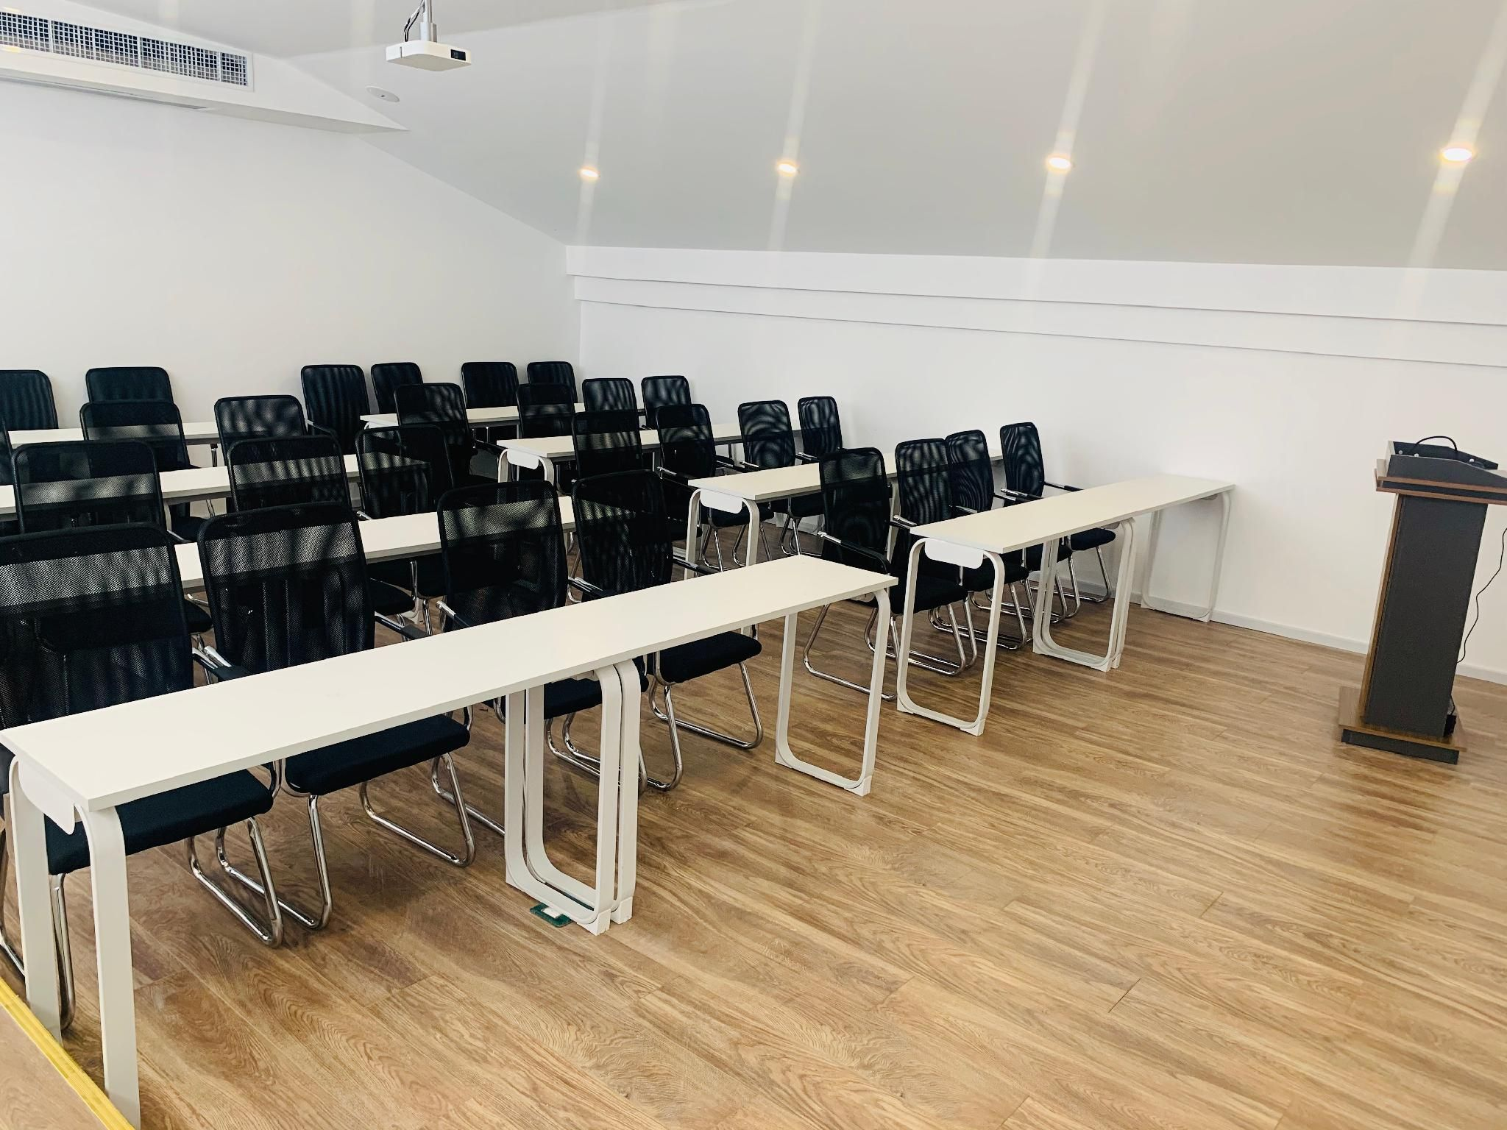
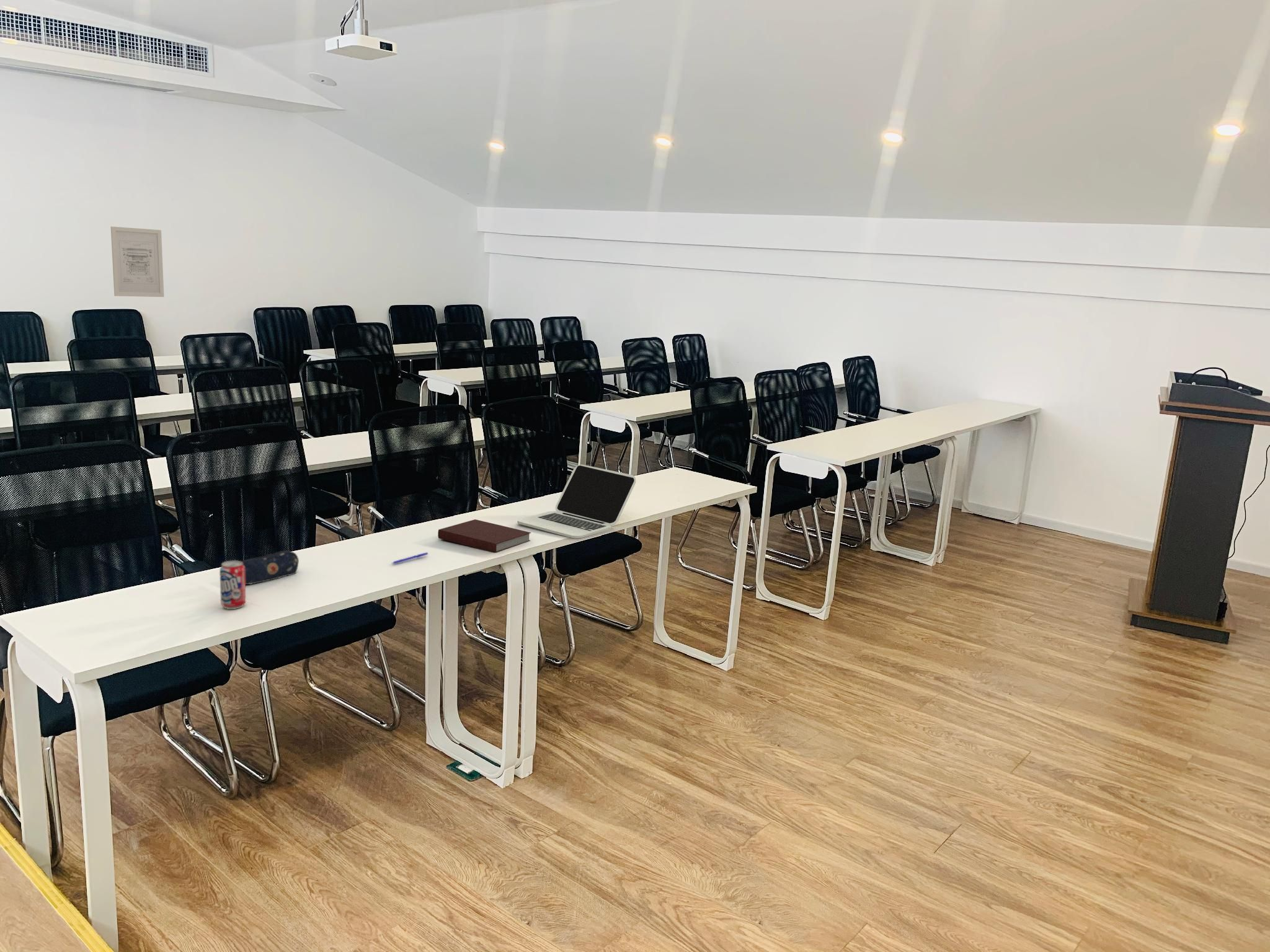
+ wall art (138, 262)
+ pencil case (268, 568)
+ notebook (484, 535)
+ pen (409, 558)
+ beverage can (233, 584)
+ laptop (577, 499)
